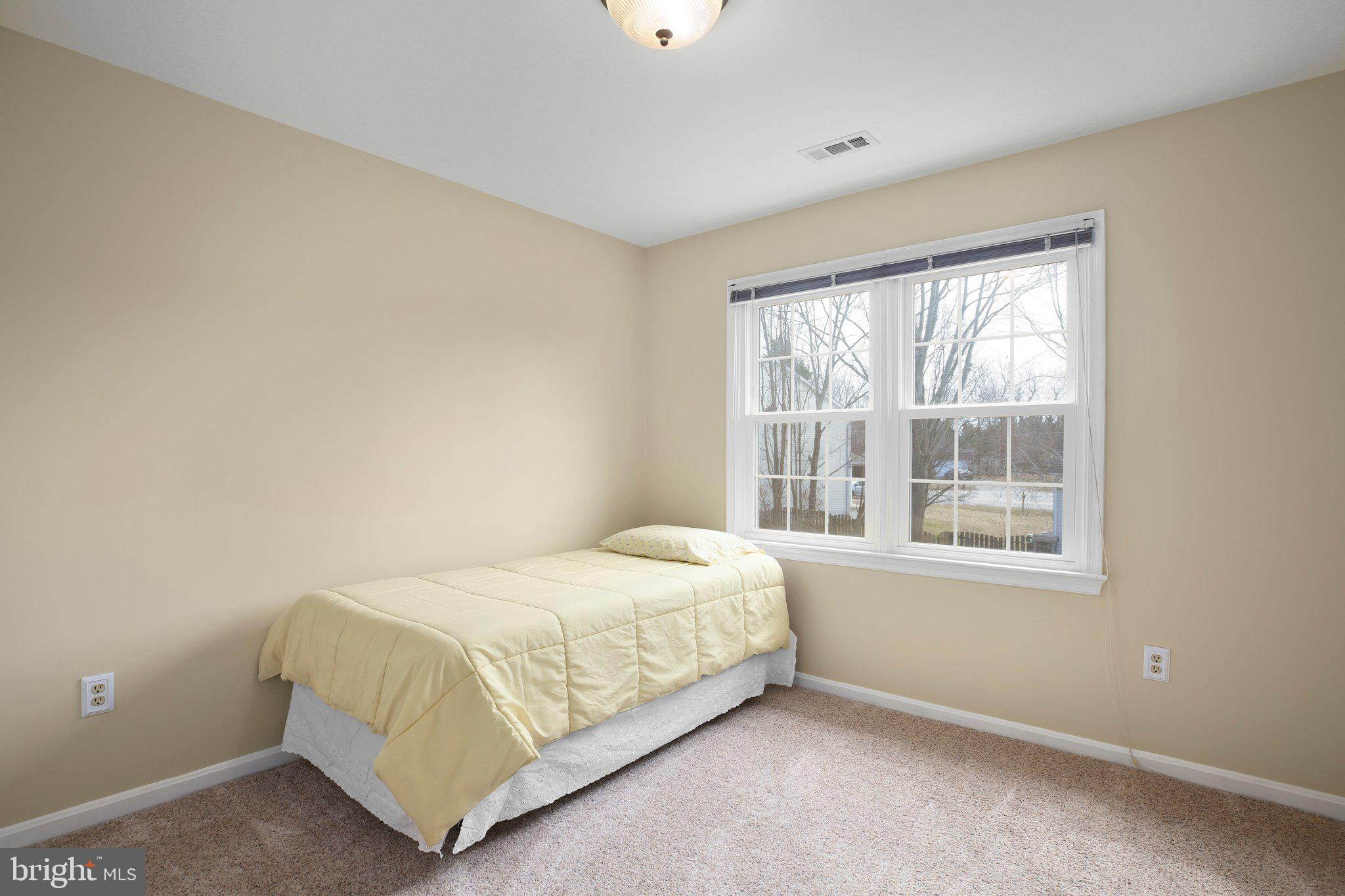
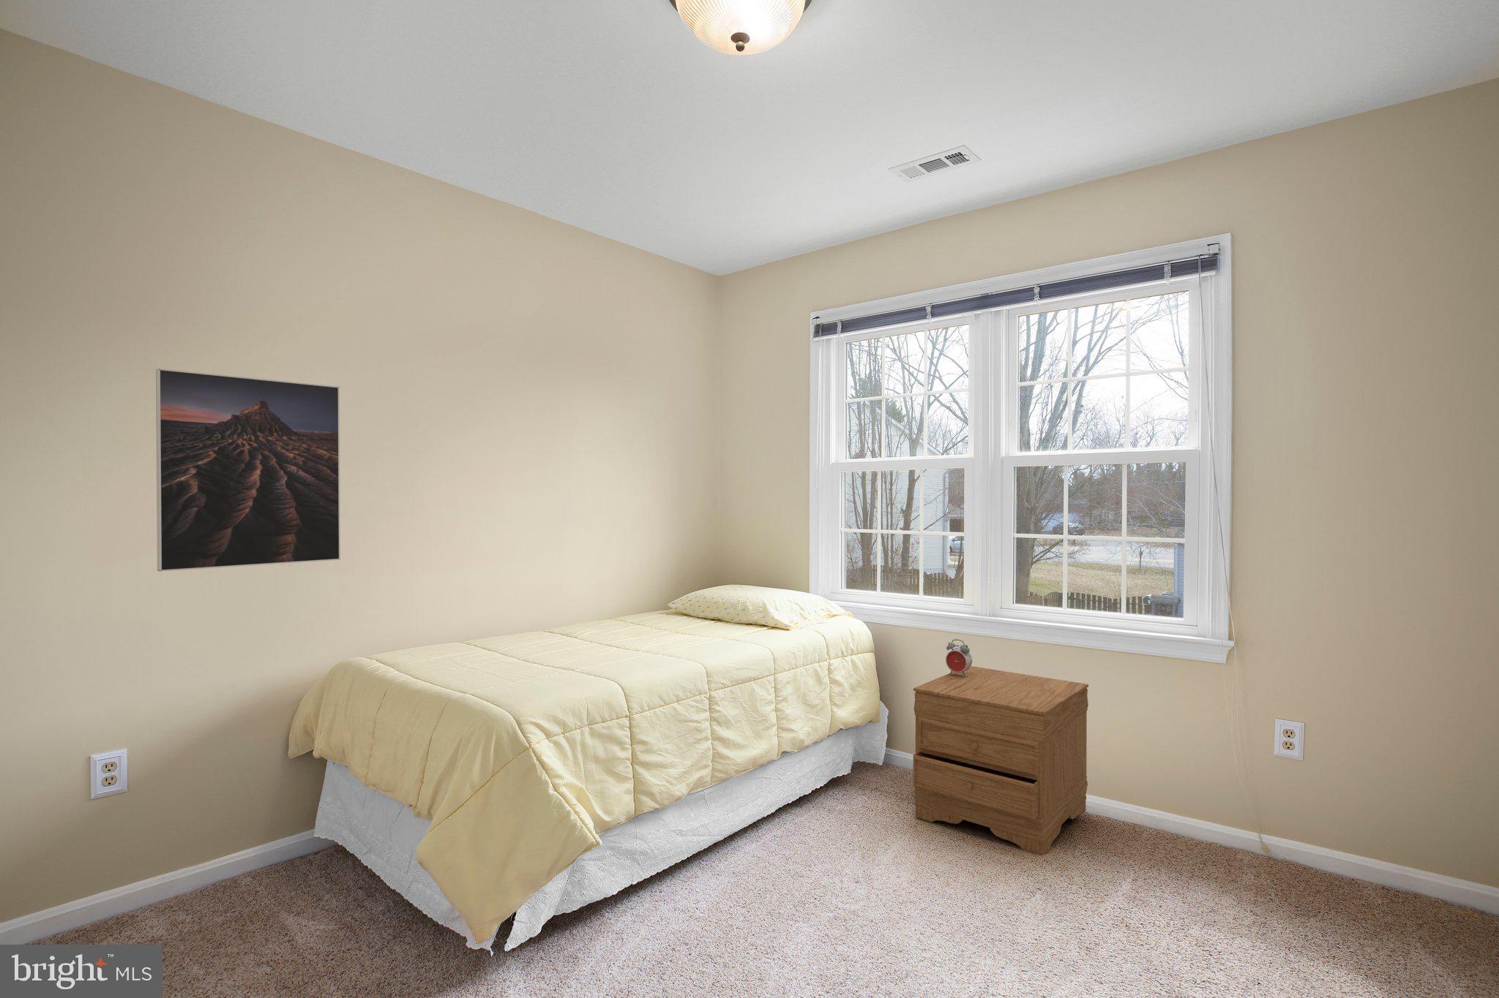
+ nightstand (999, 752)
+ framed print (255, 471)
+ alarm clock (958, 656)
